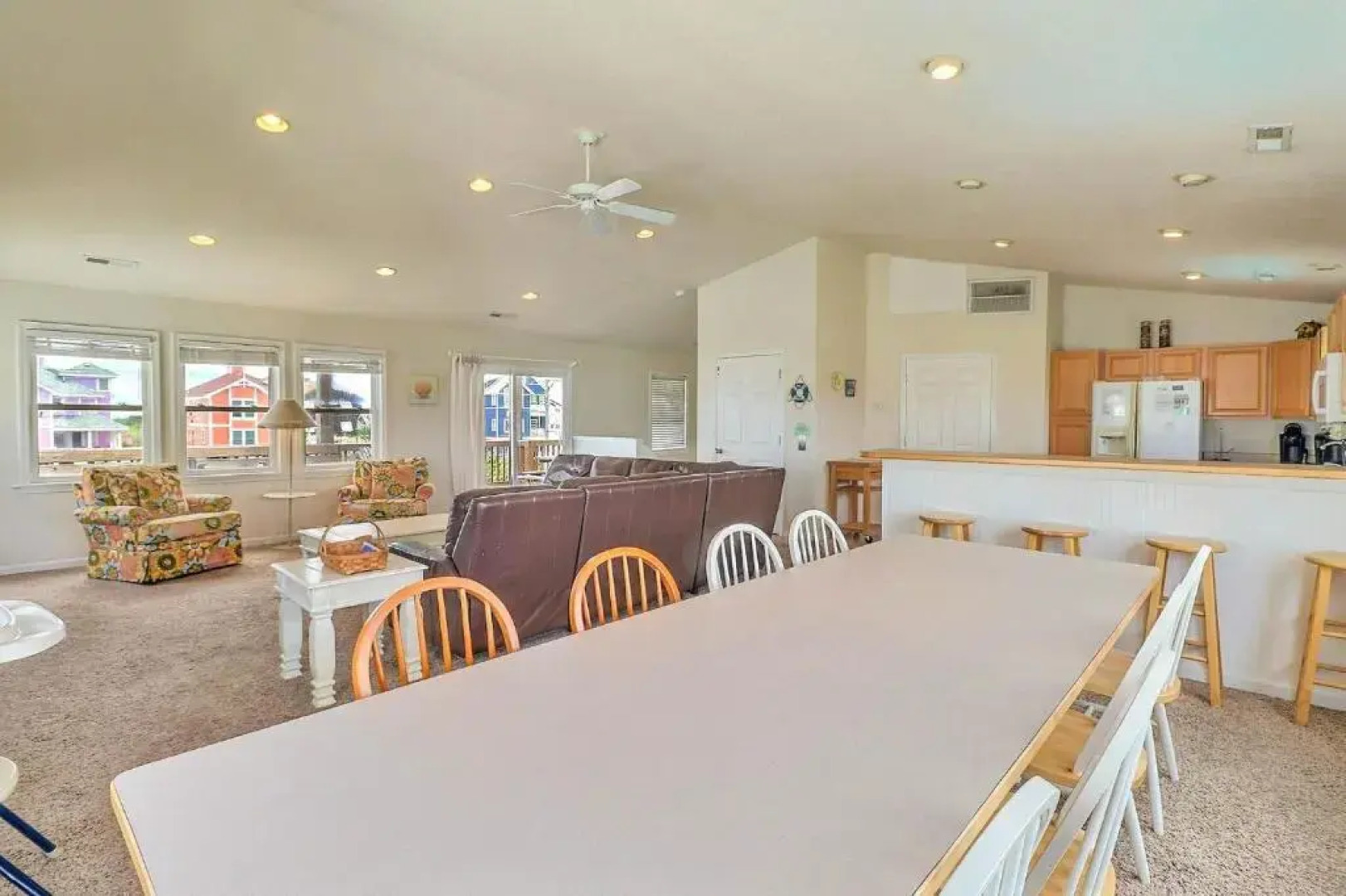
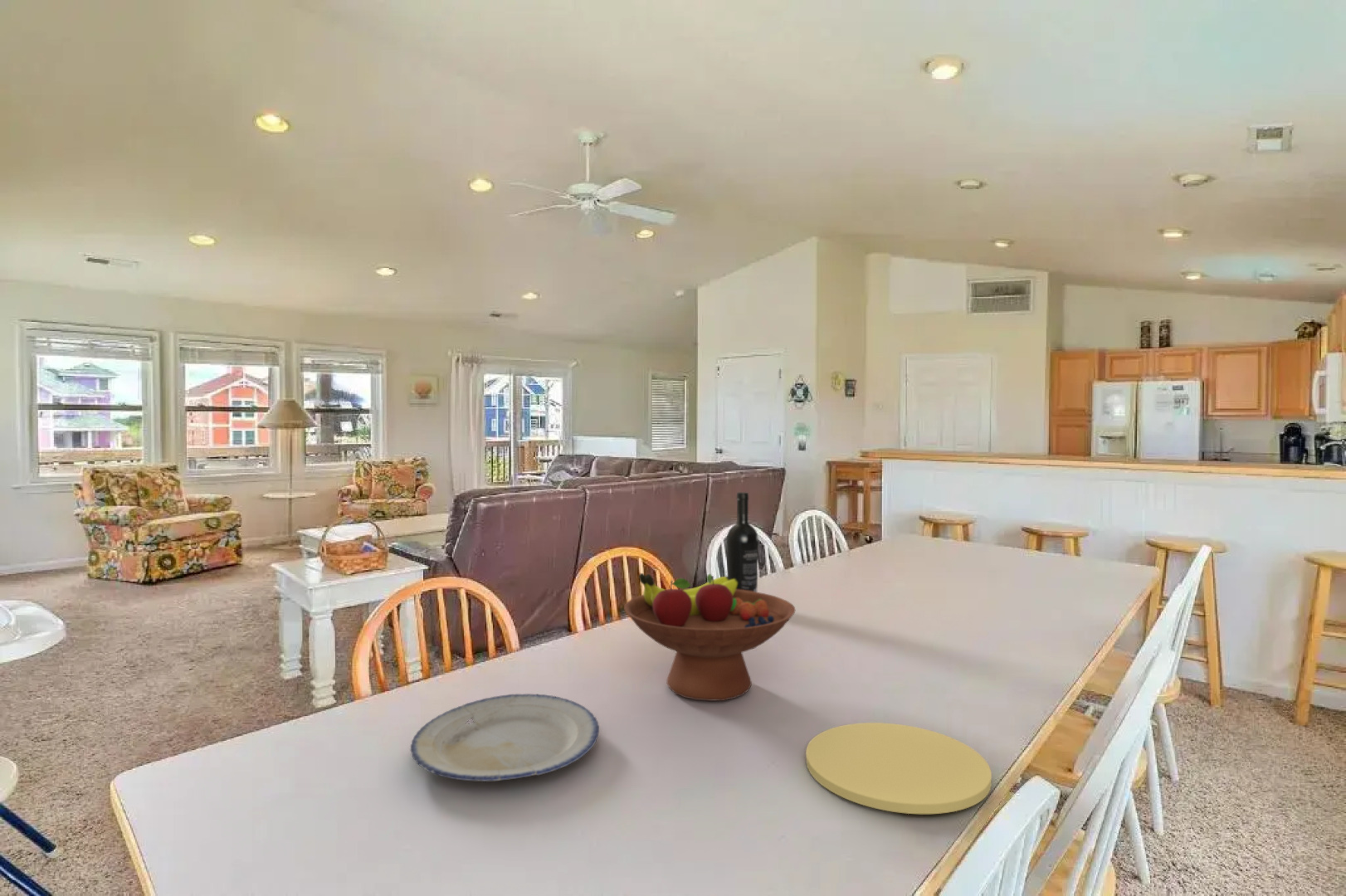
+ fruit bowl (709, 631)
+ plate (507, 738)
+ wine bottle (742, 548)
+ plate (889, 762)
